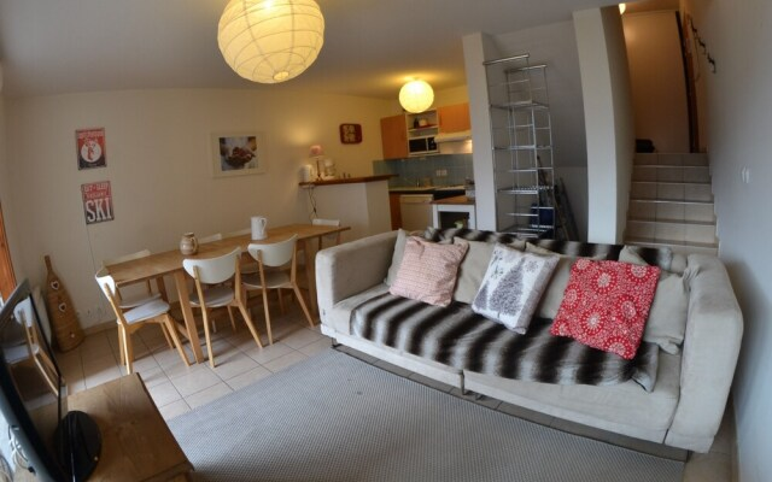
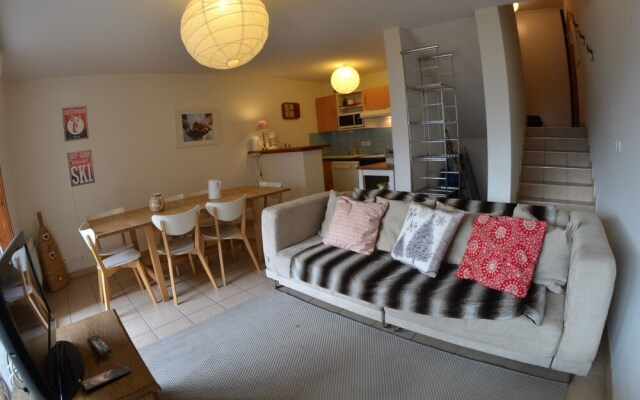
+ remote control (99, 345)
+ smartphone (107, 376)
